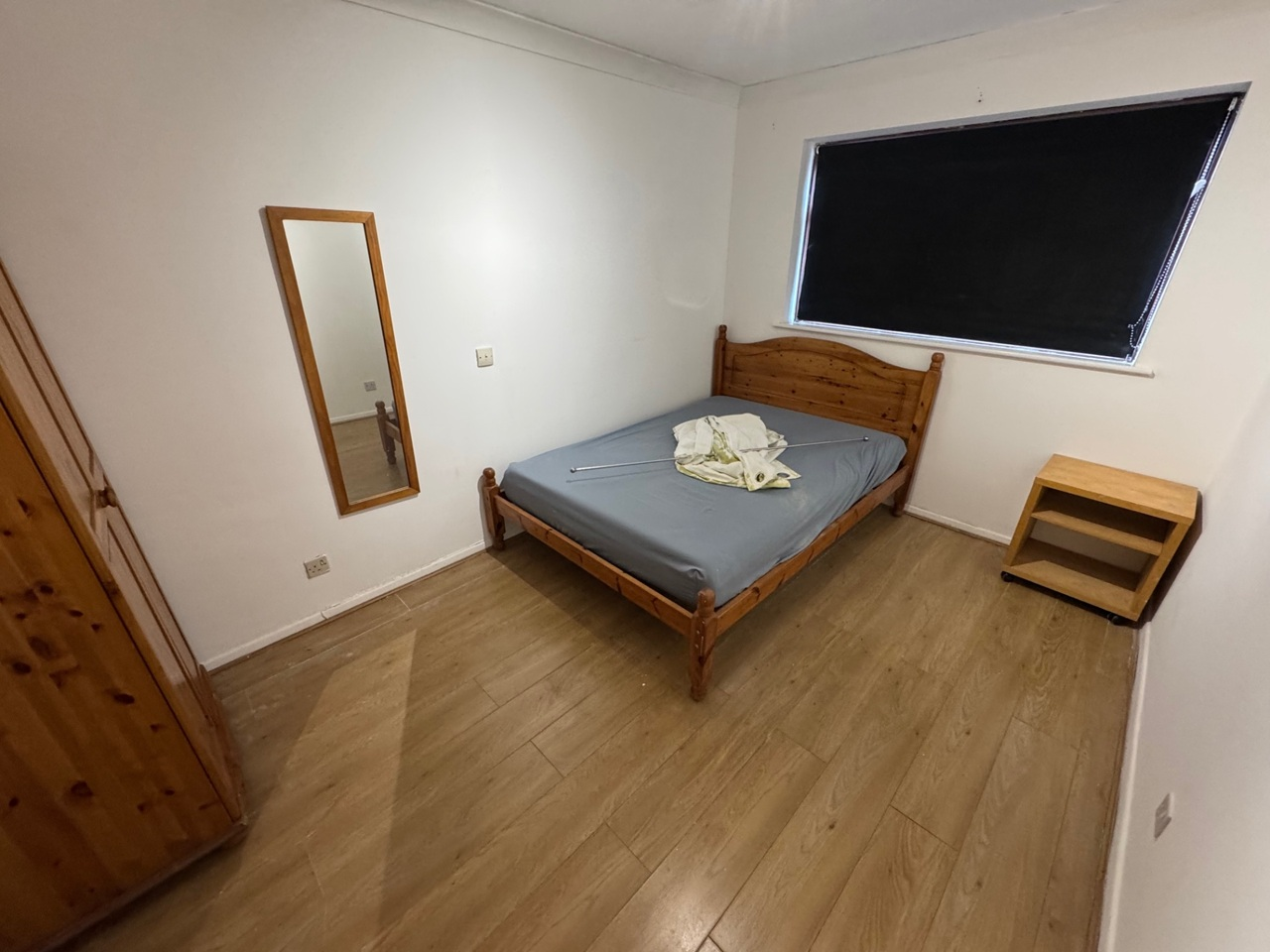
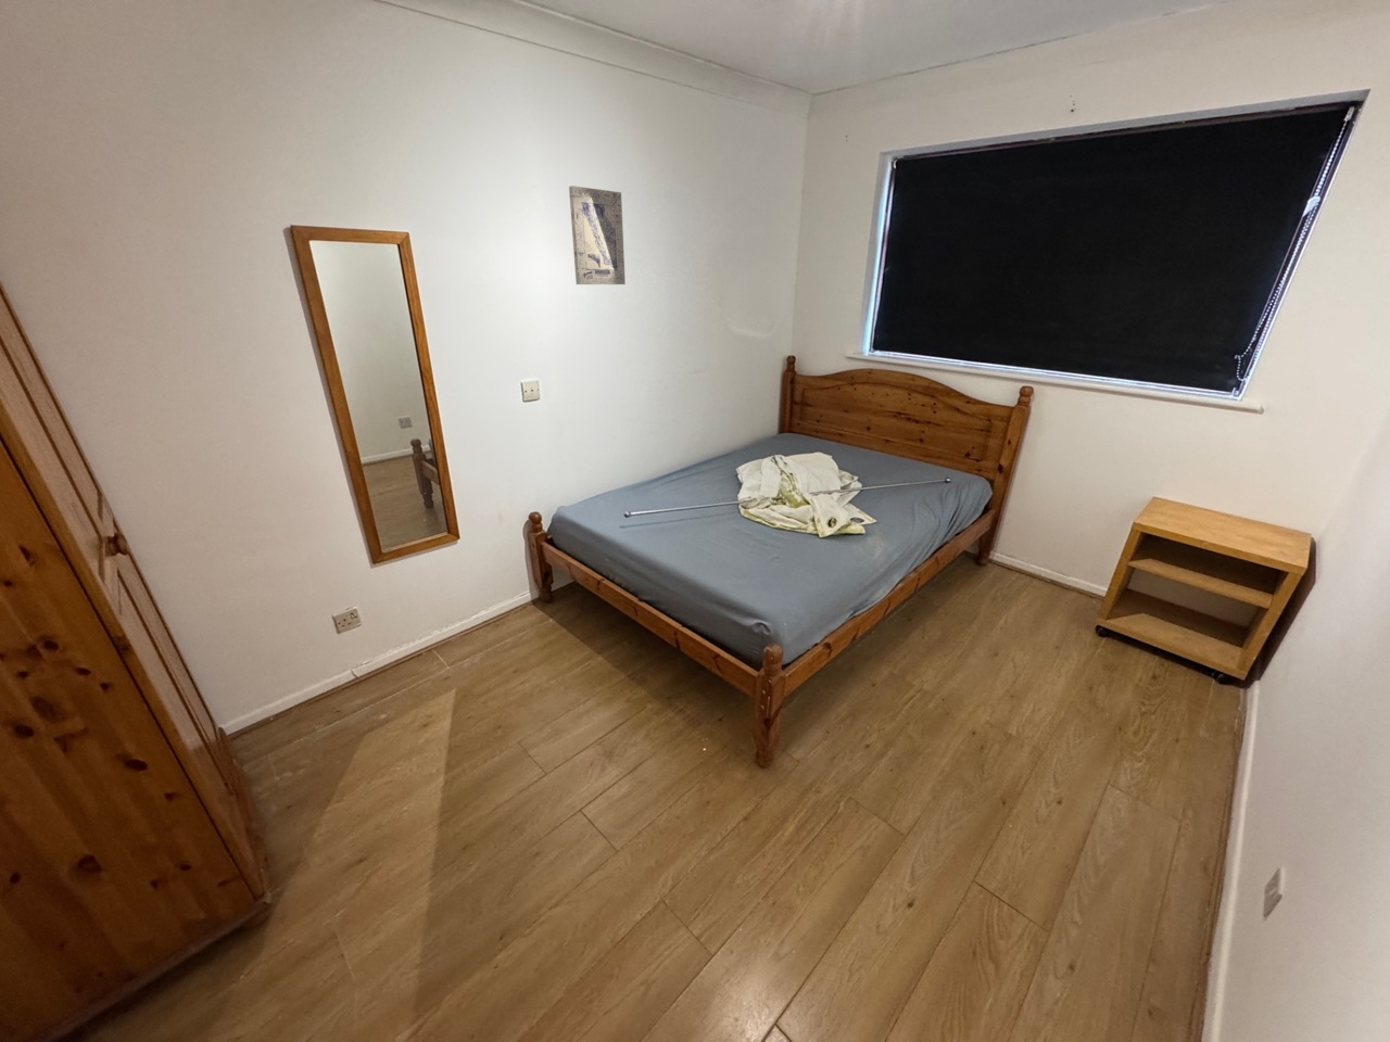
+ wall art (599, 238)
